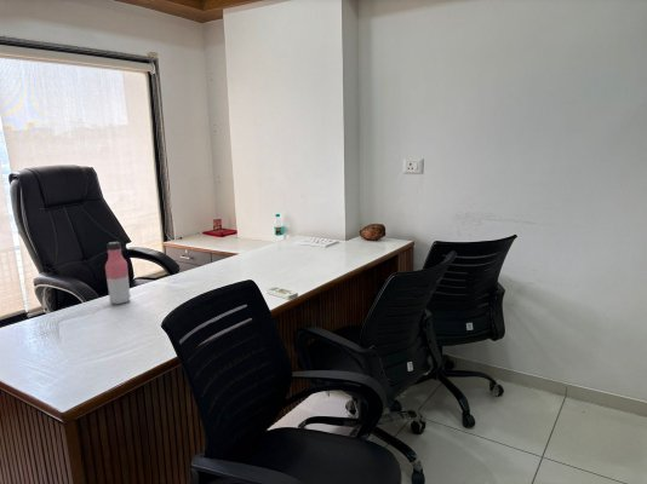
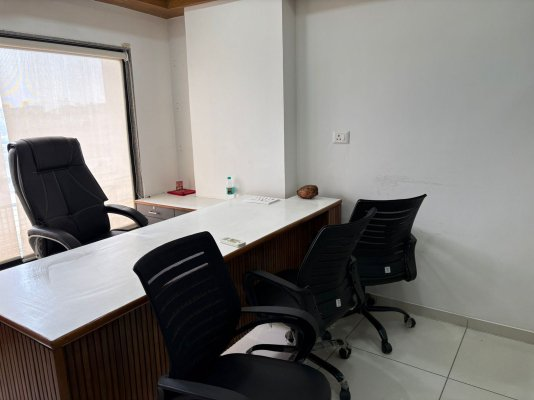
- water bottle (116, 272)
